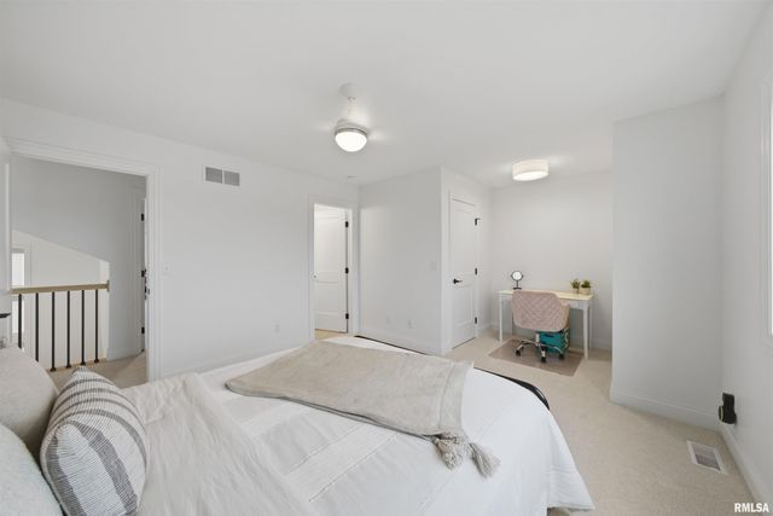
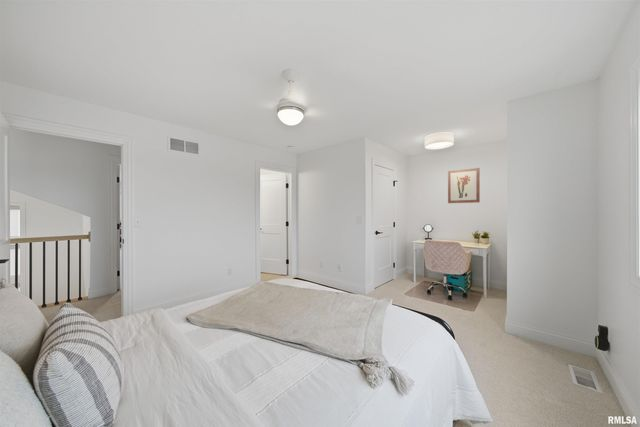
+ wall art (463, 186)
